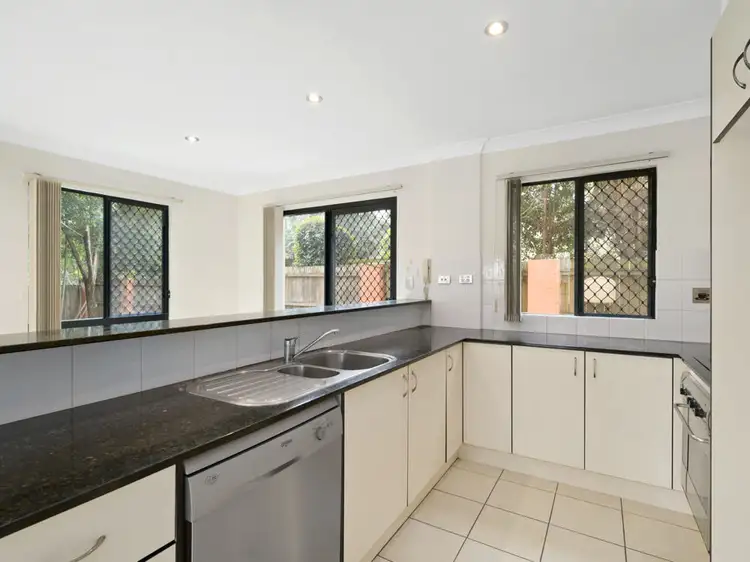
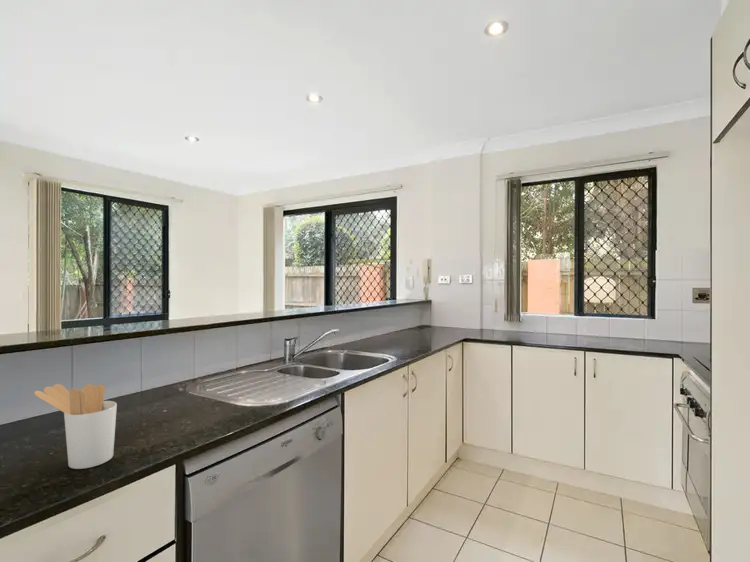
+ utensil holder (78, 421)
